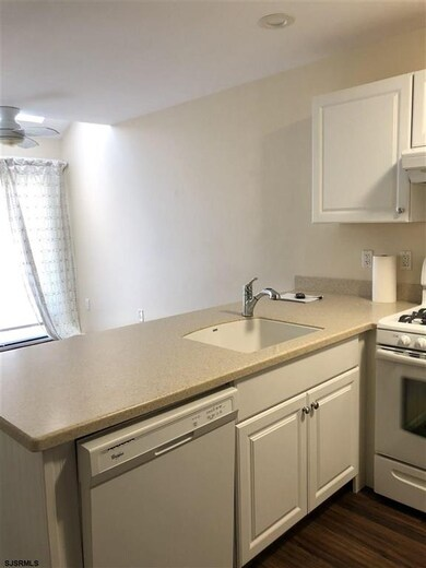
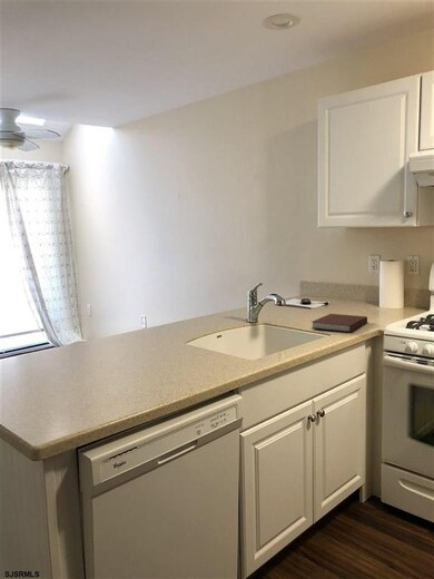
+ notebook (339, 322)
